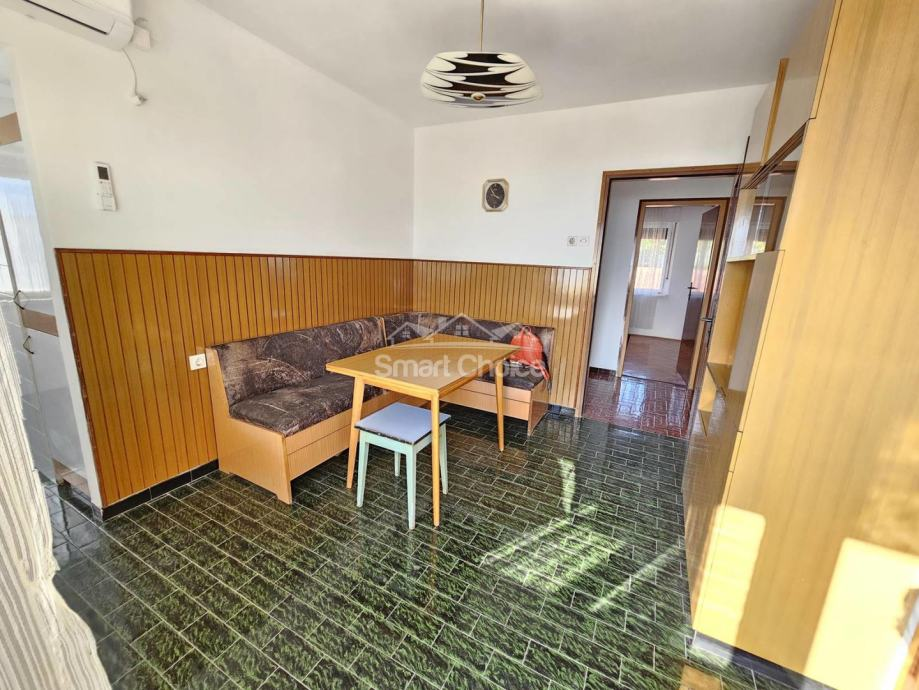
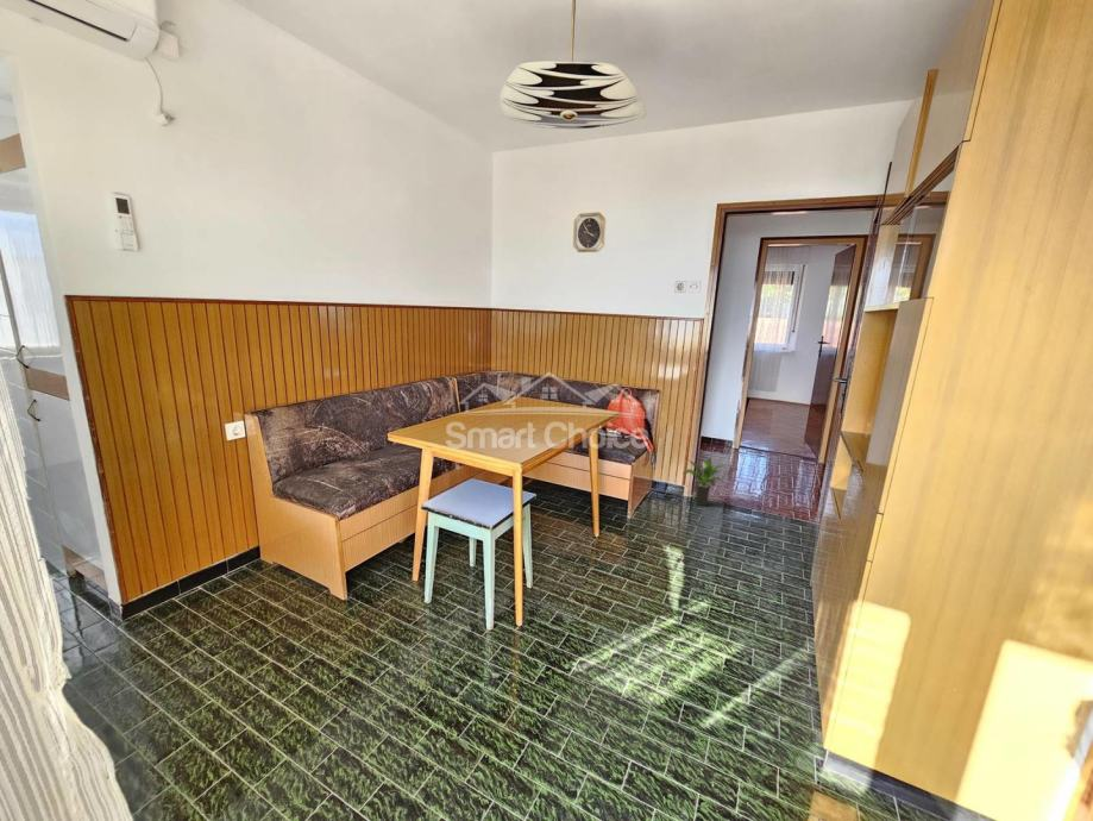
+ potted plant (703, 482)
